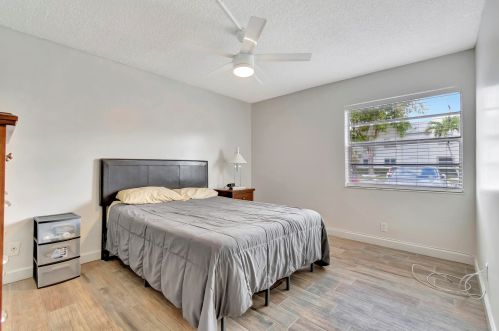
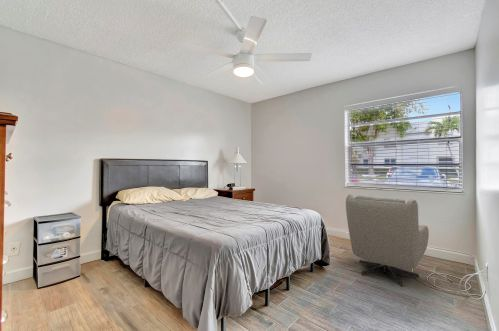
+ armchair (383, 234)
